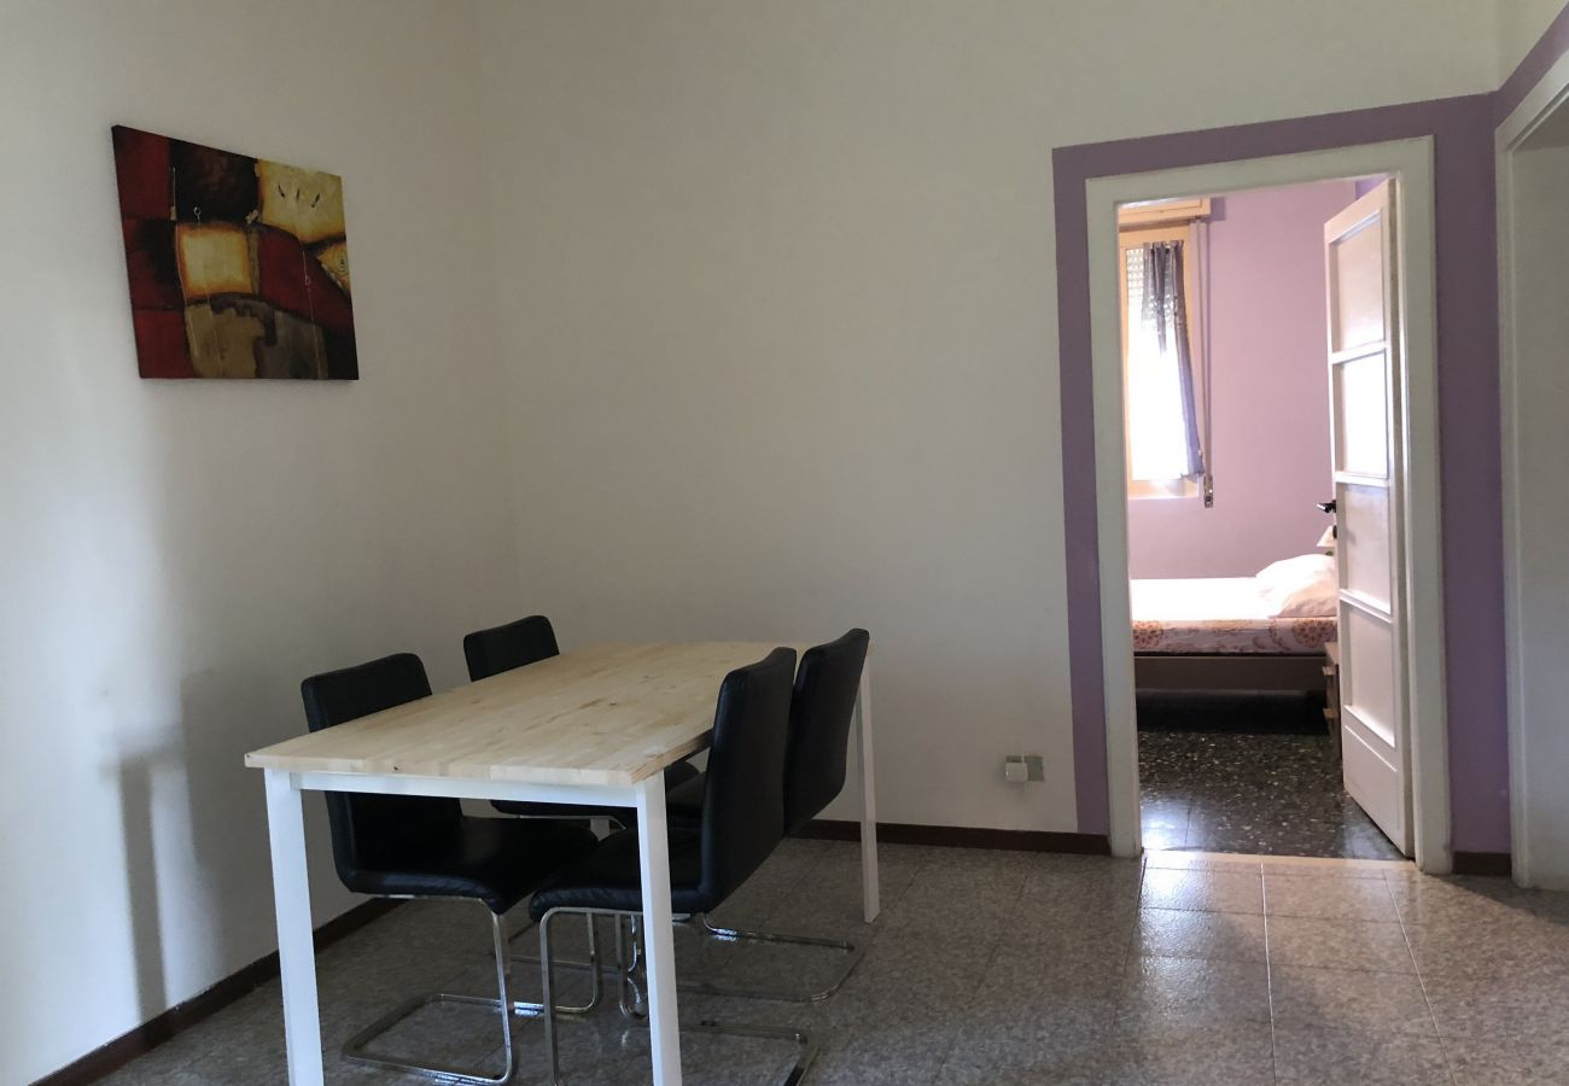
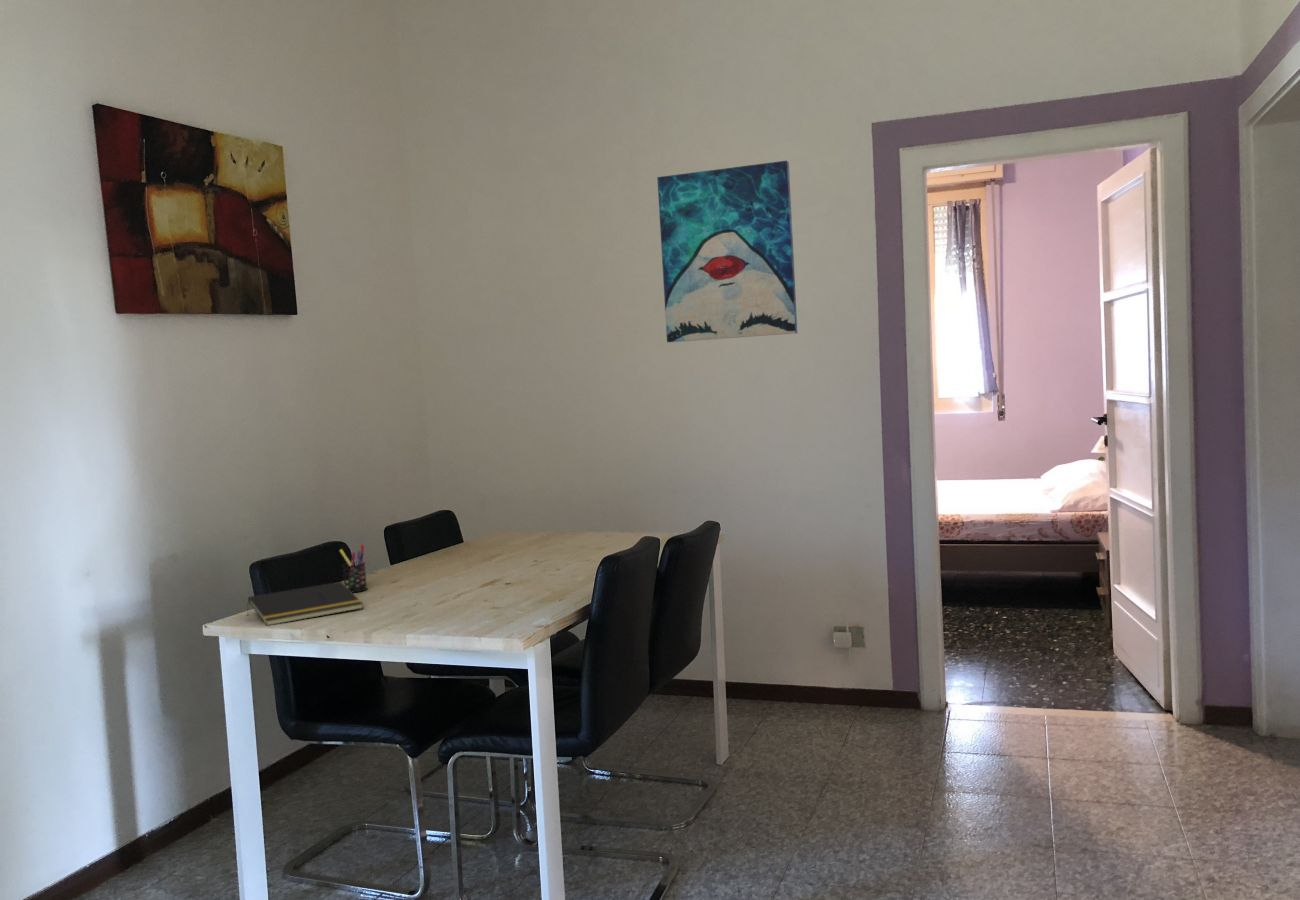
+ pen holder (356, 566)
+ wall art (726, 254)
+ notepad (305, 602)
